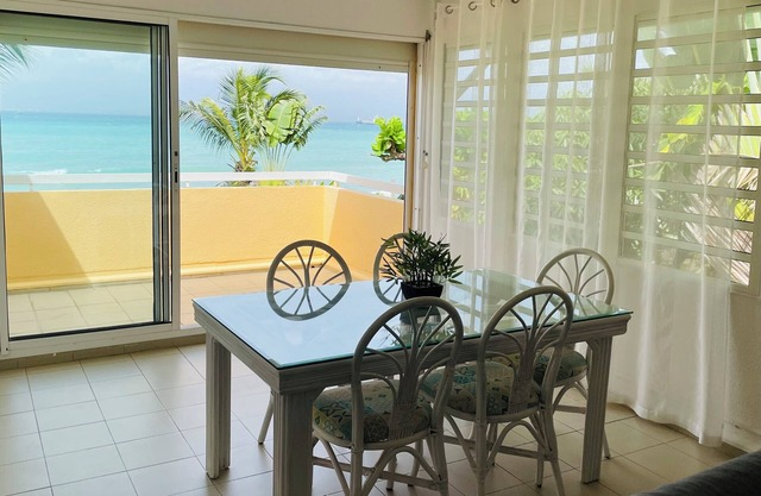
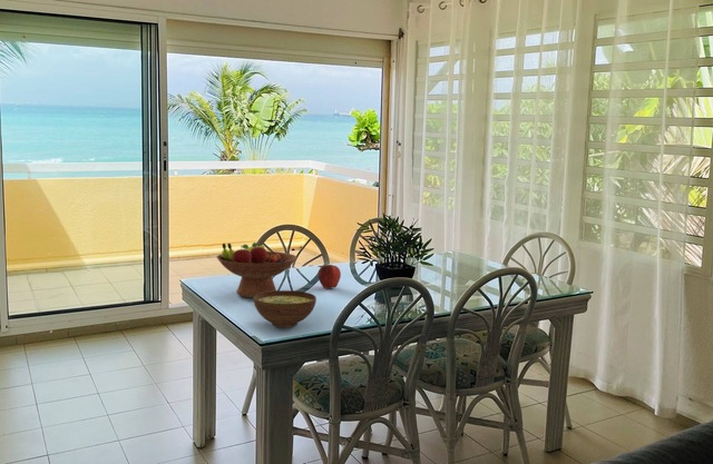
+ apple (329, 276)
+ bowl (284, 310)
+ fruit bowl (256, 268)
